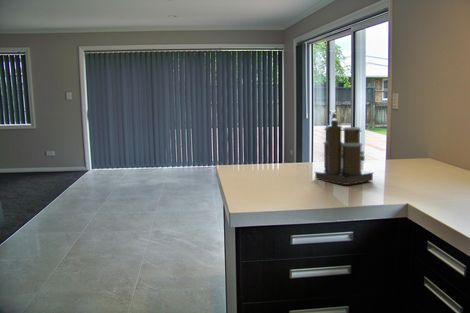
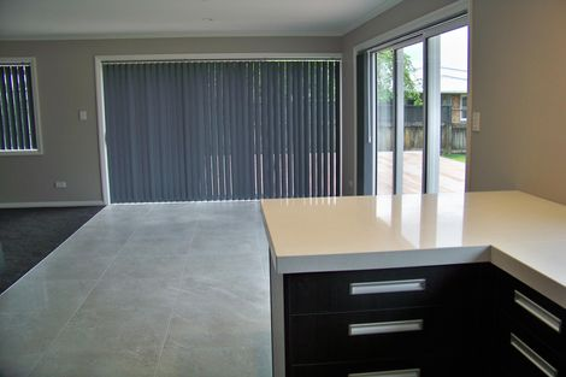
- coffee maker (343, 144)
